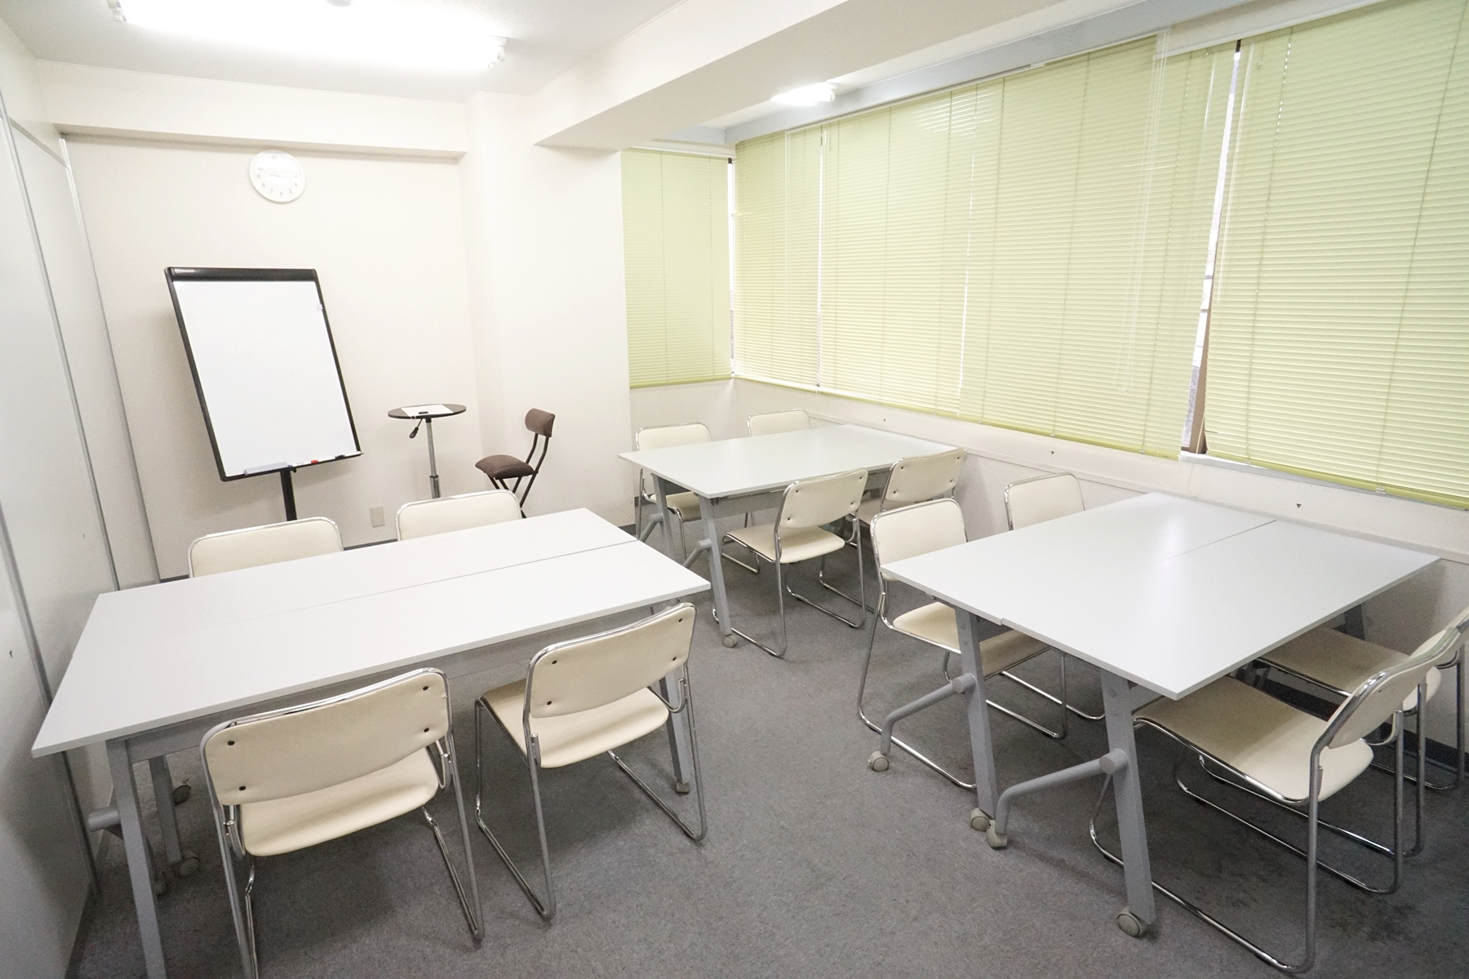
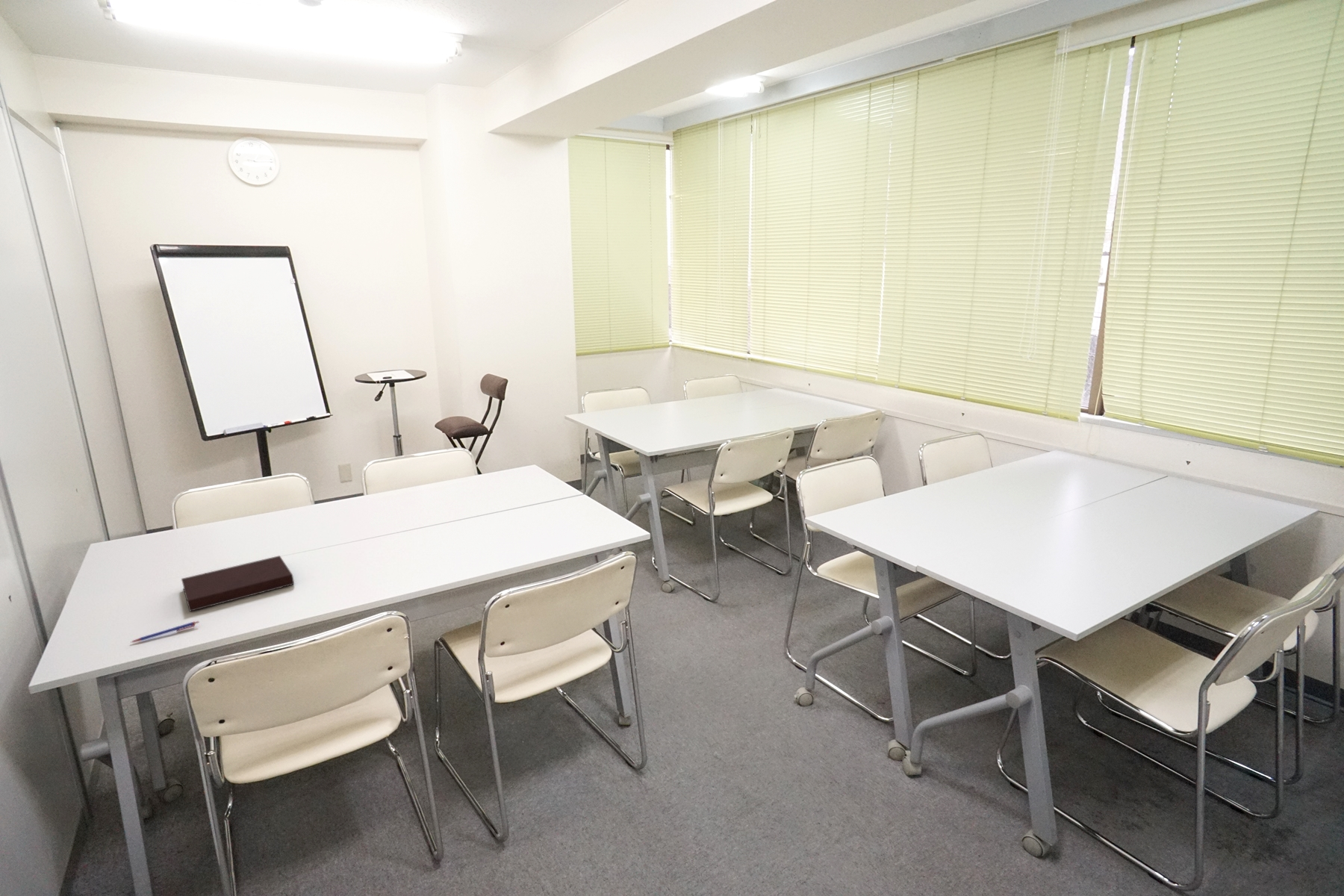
+ notebook (237, 581)
+ pen (165, 632)
